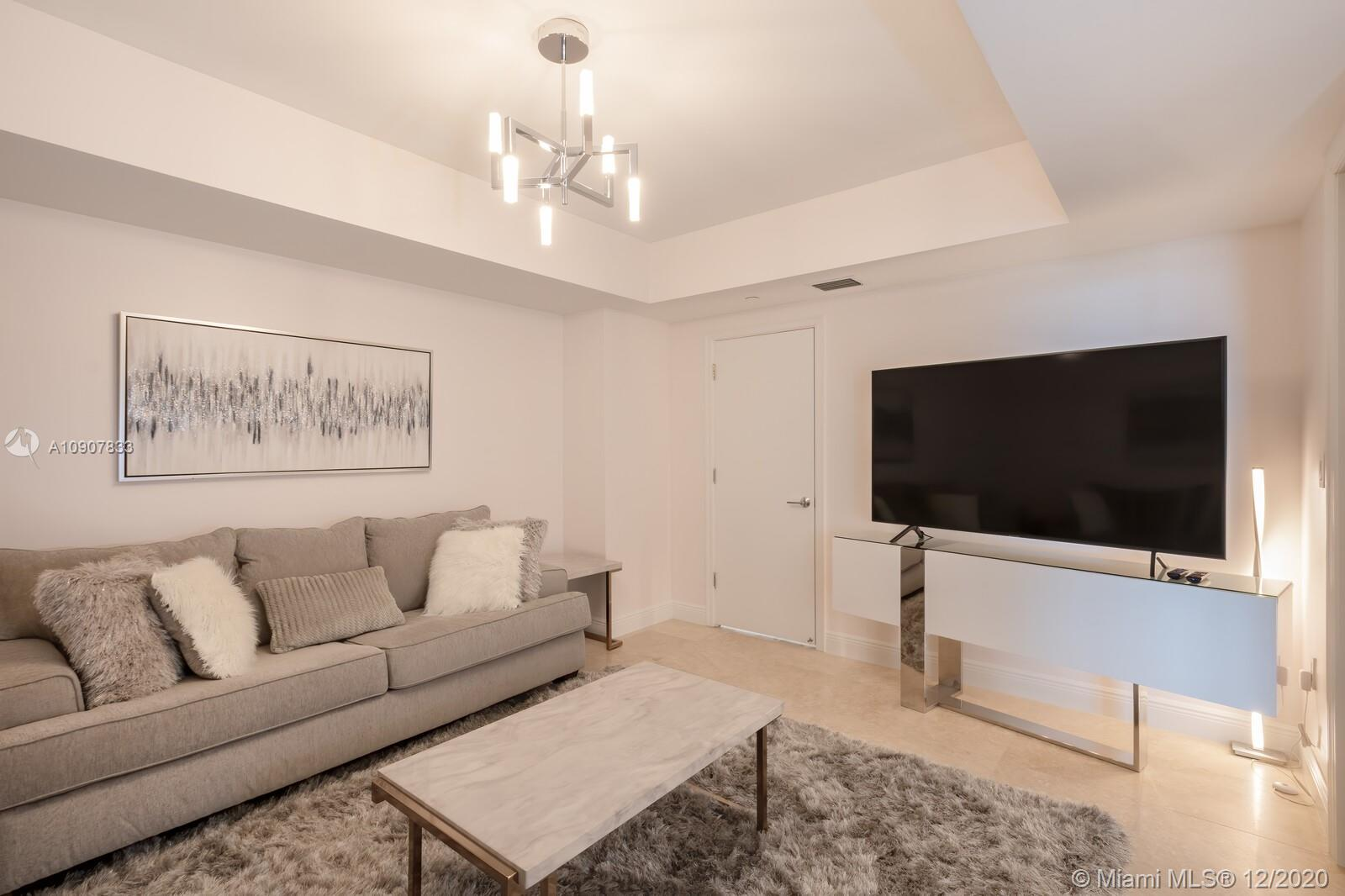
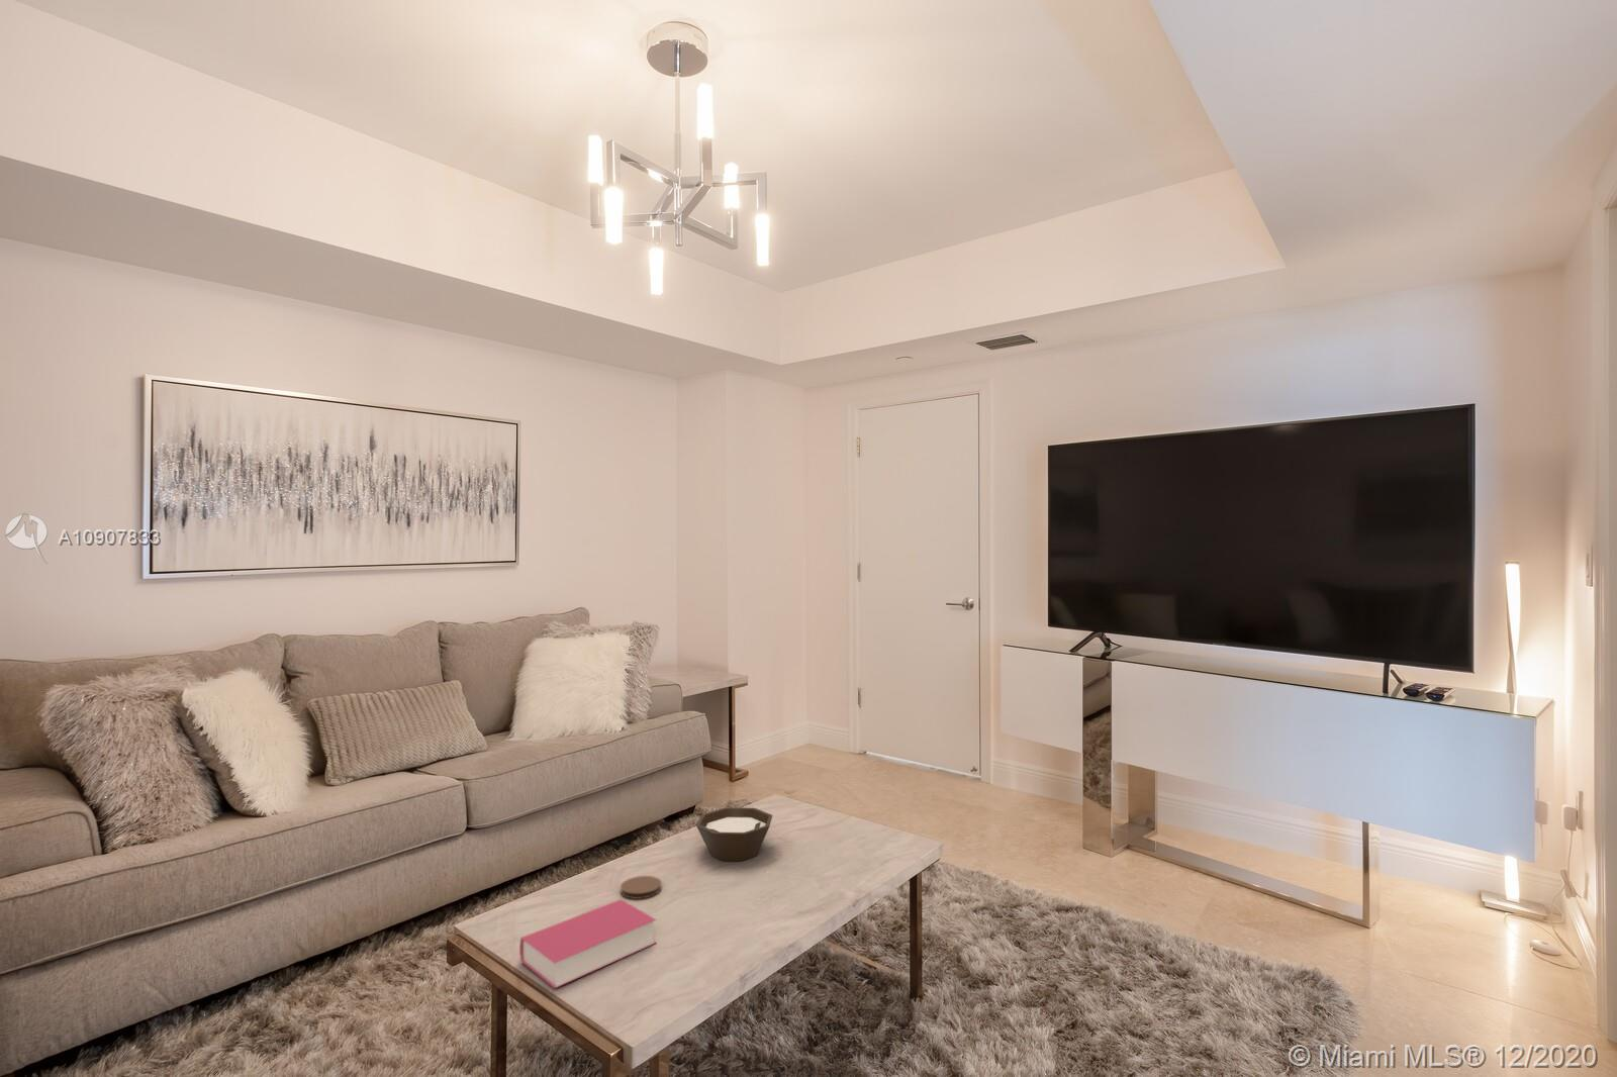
+ bowl (735, 835)
+ coaster (641, 887)
+ book (589, 940)
